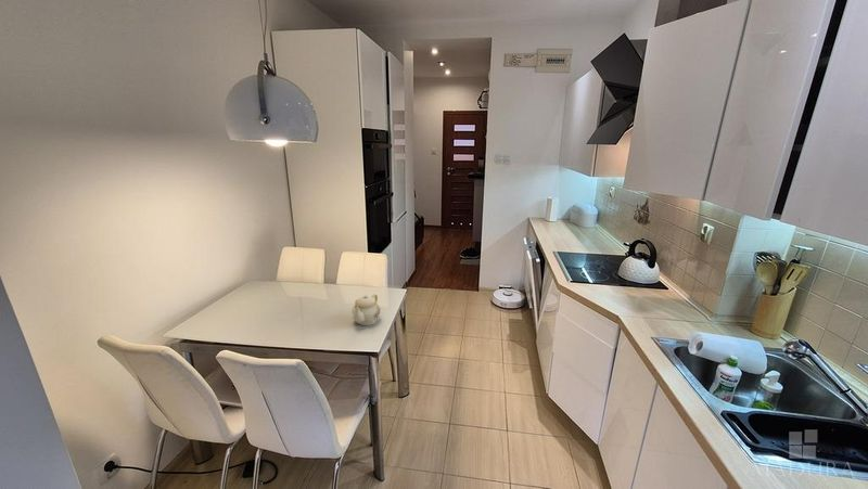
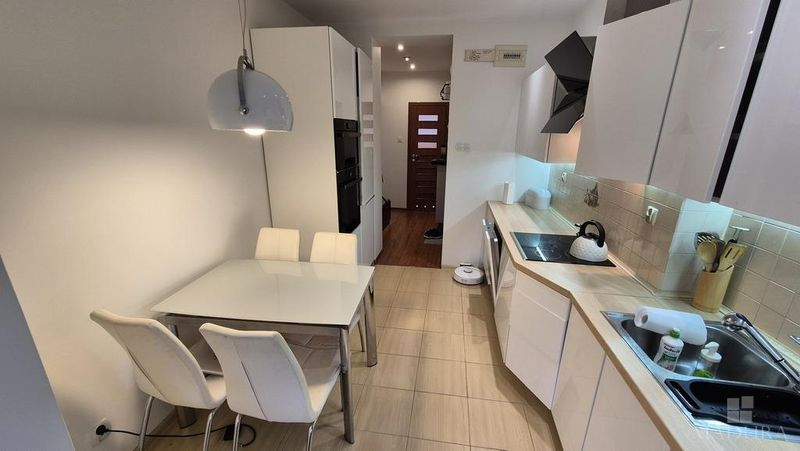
- teapot (367, 307)
